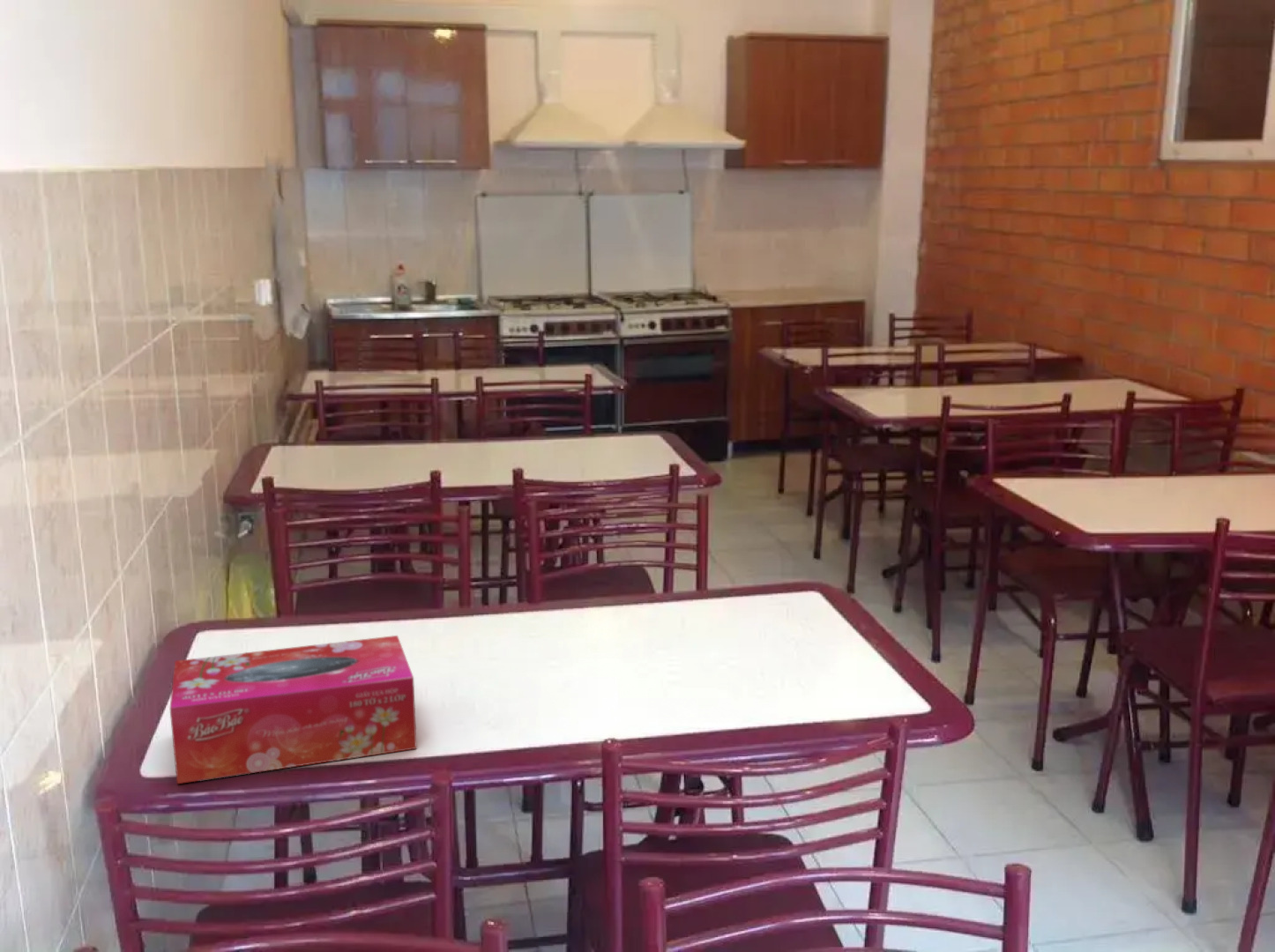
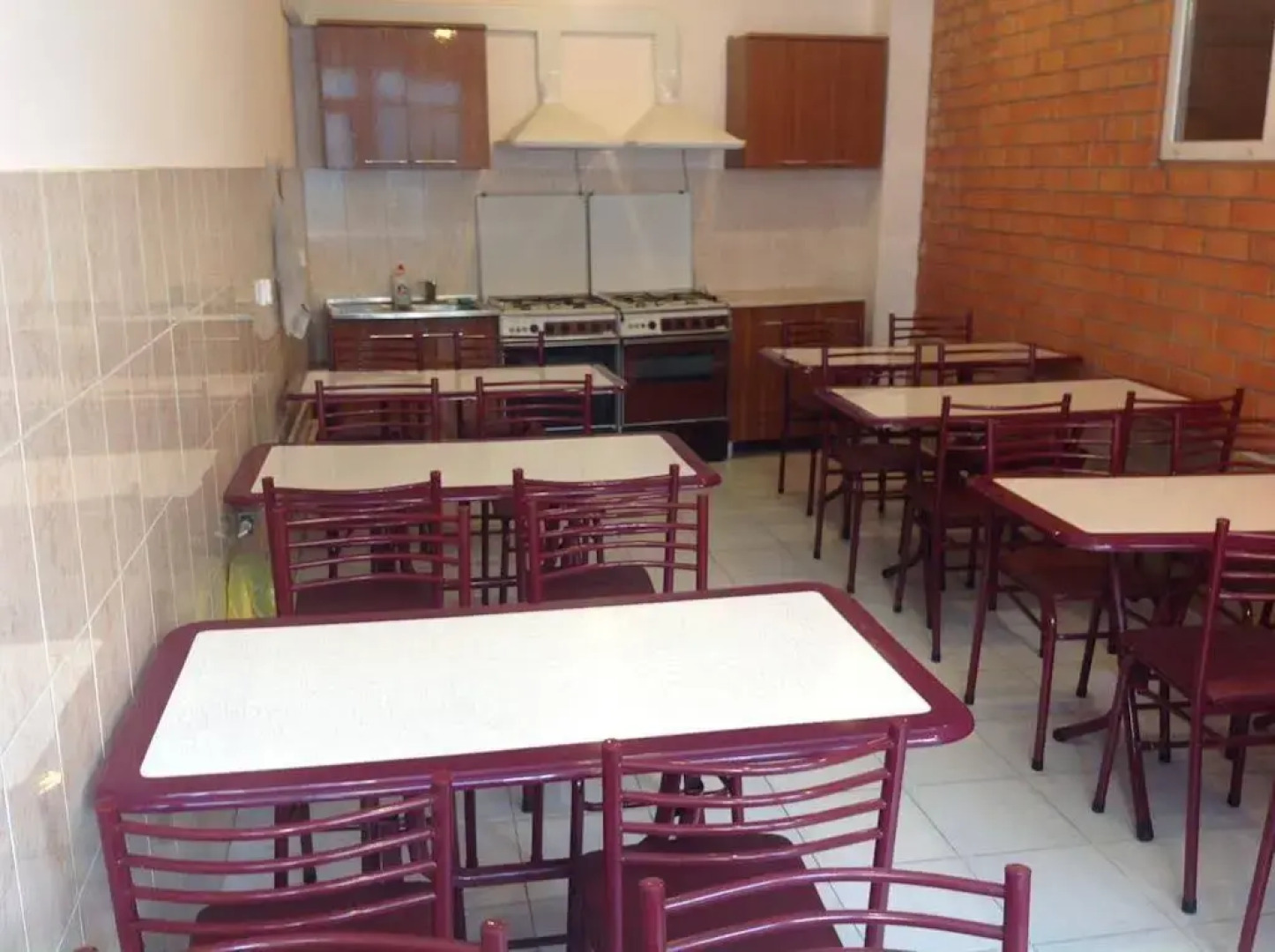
- tissue box (295, 704)
